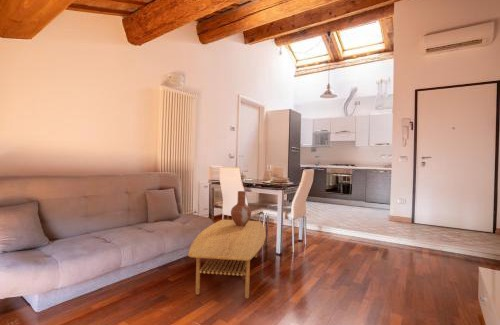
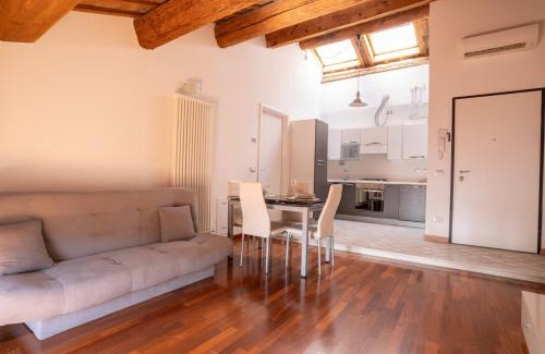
- coffee table (232, 253)
- vase (241, 208)
